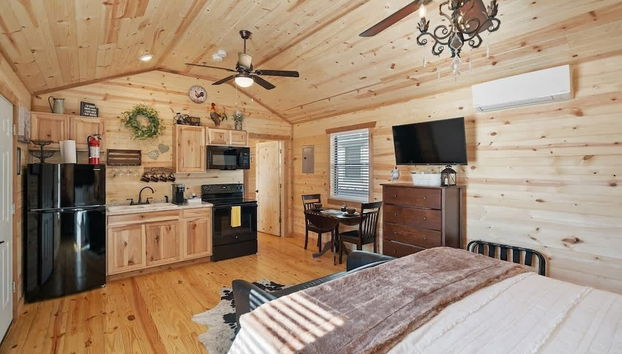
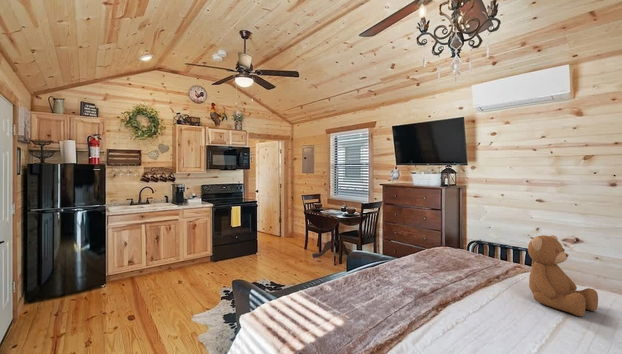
+ teddy bear (557, 270)
